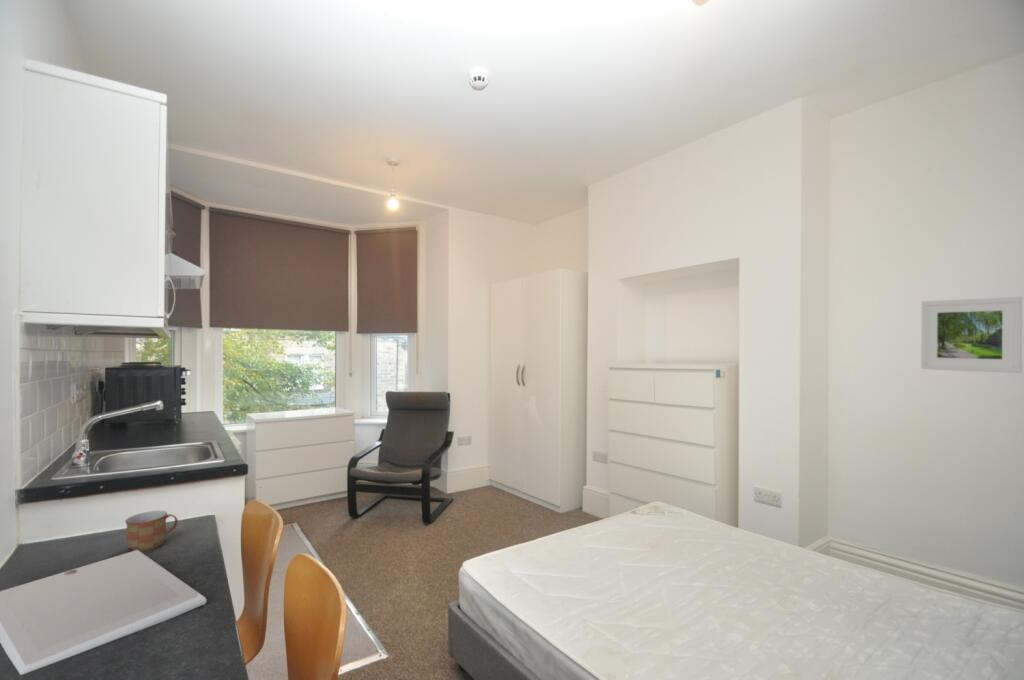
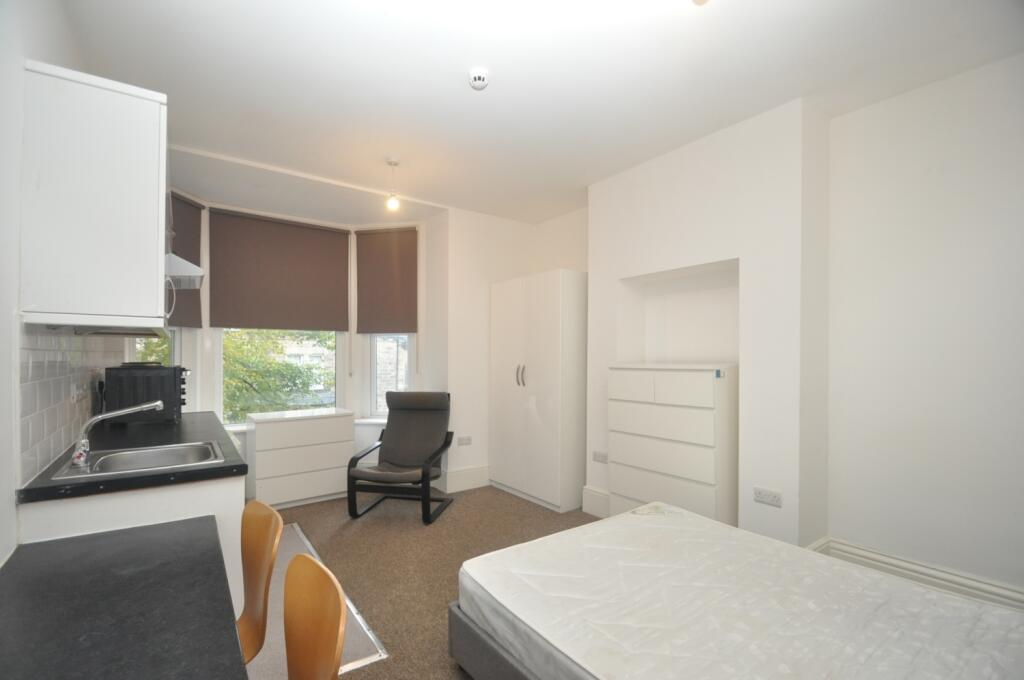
- mug (152, 529)
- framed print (968, 335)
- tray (93, 600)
